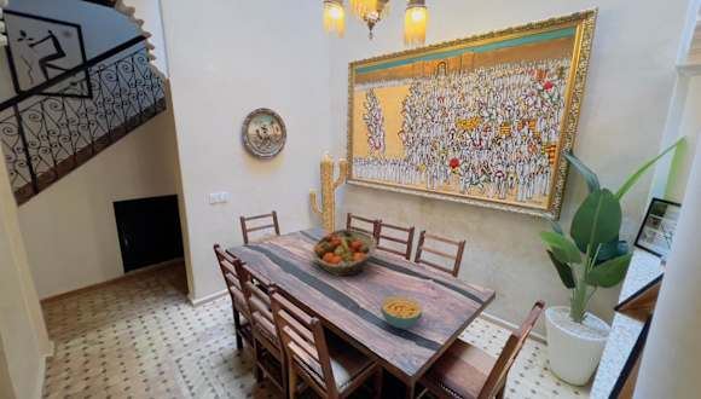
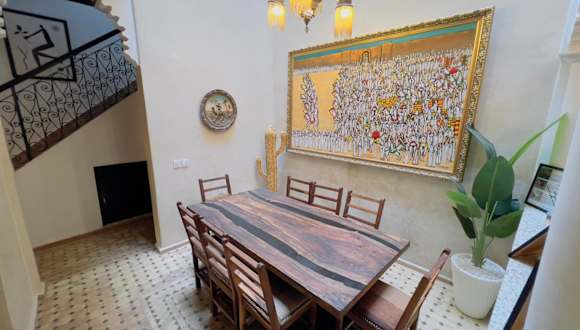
- fruit basket (343, 250)
- cereal bowl (400, 314)
